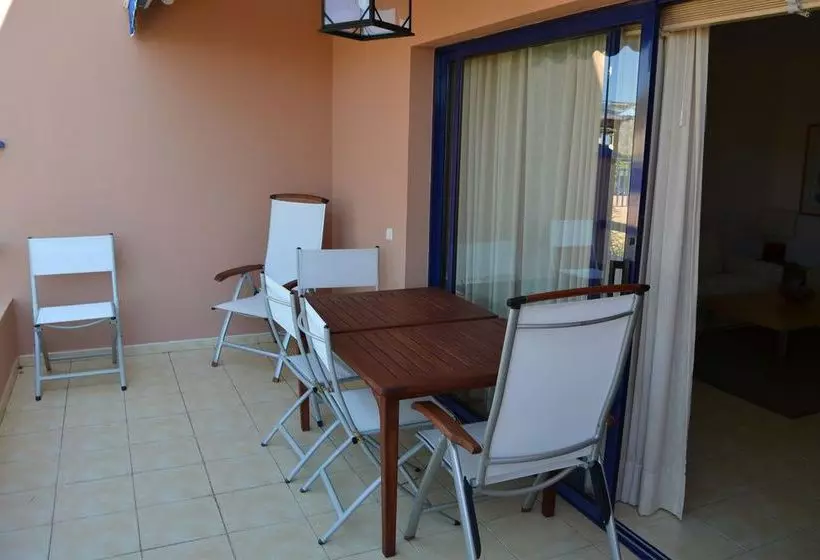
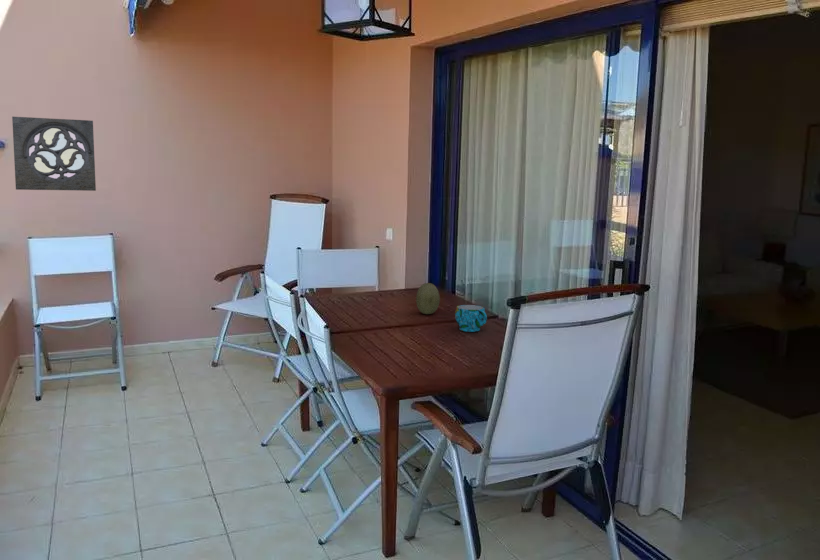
+ wall ornament (55, 154)
+ cup (471, 318)
+ fruit (427, 298)
